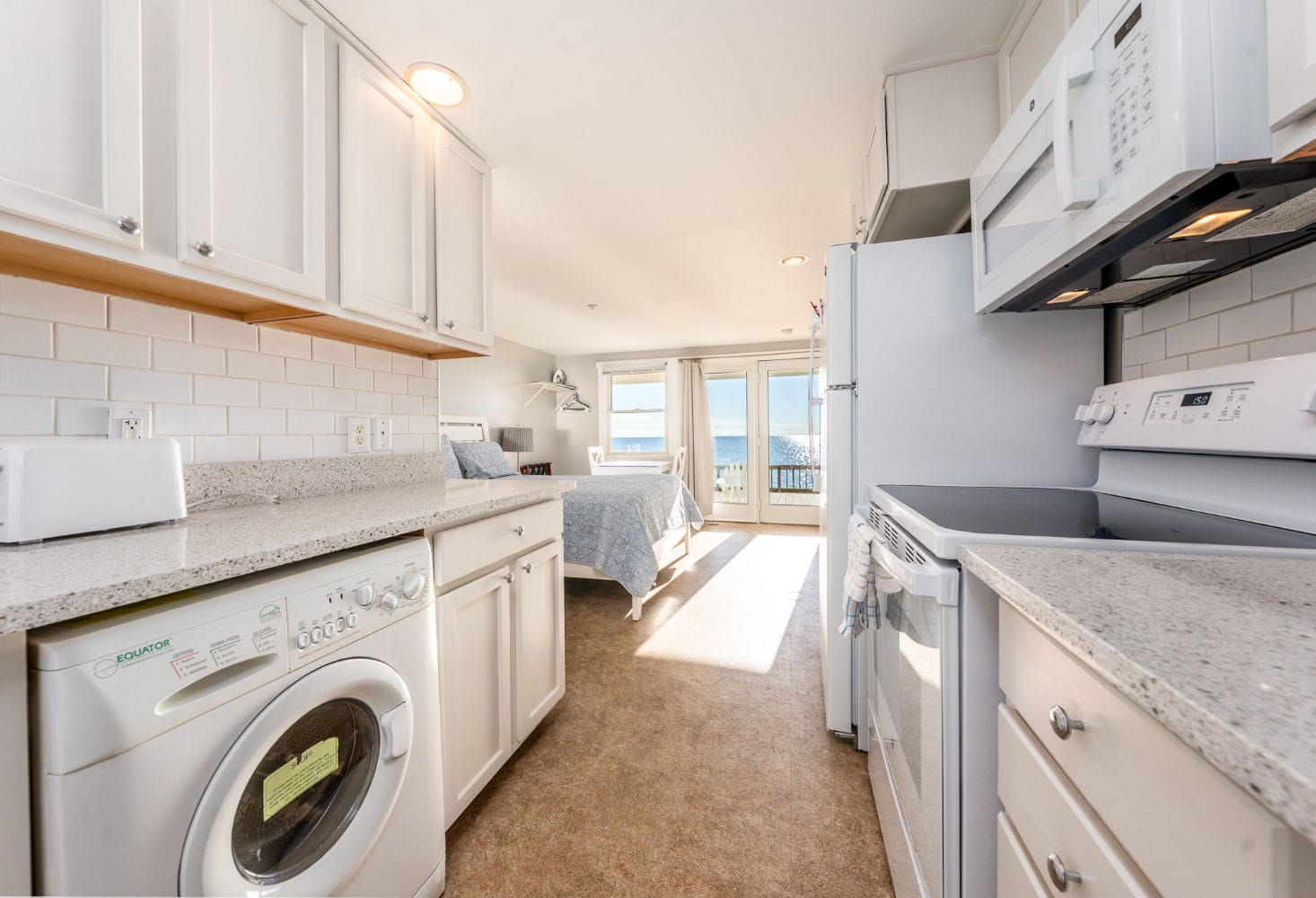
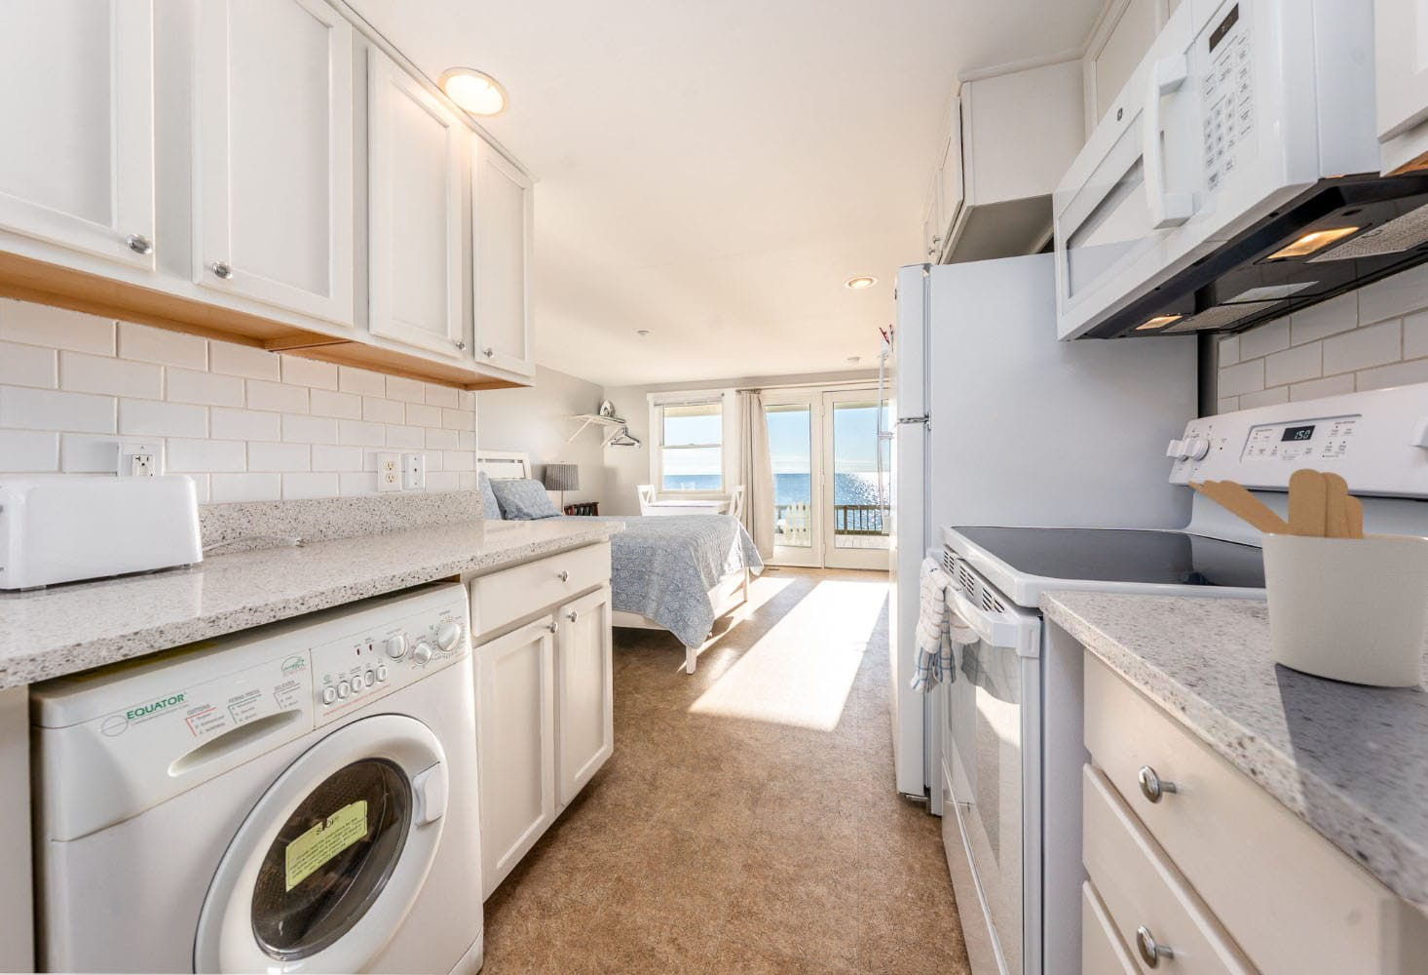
+ utensil holder (1297, 565)
